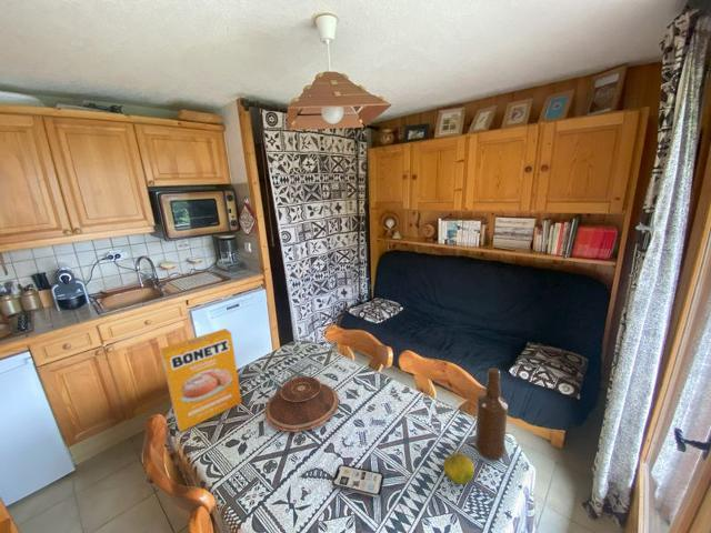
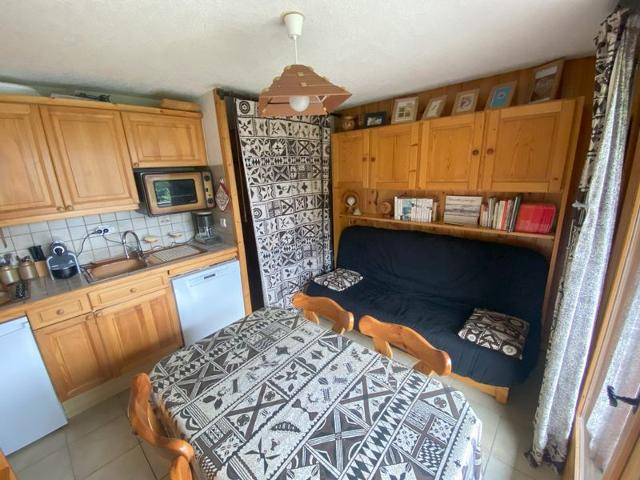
- plate (301, 396)
- fruit (458, 467)
- bottle (491, 411)
- cereal box (203, 378)
- phone case (358, 480)
